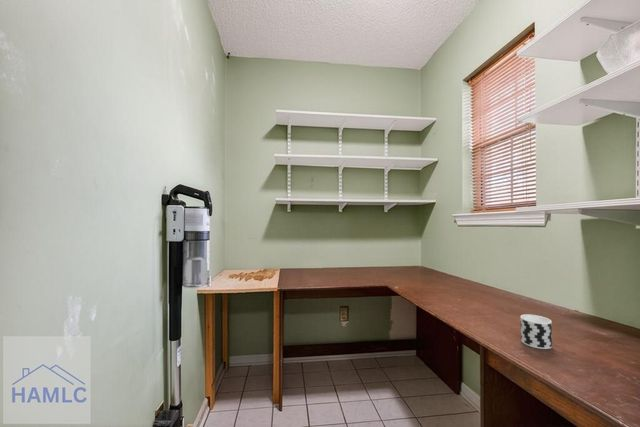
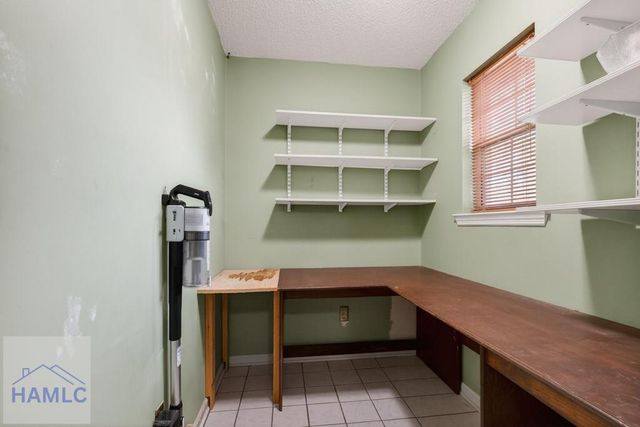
- cup (535, 329)
